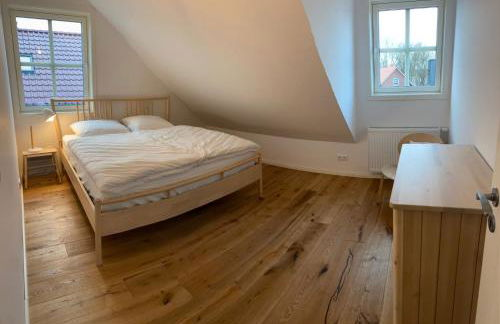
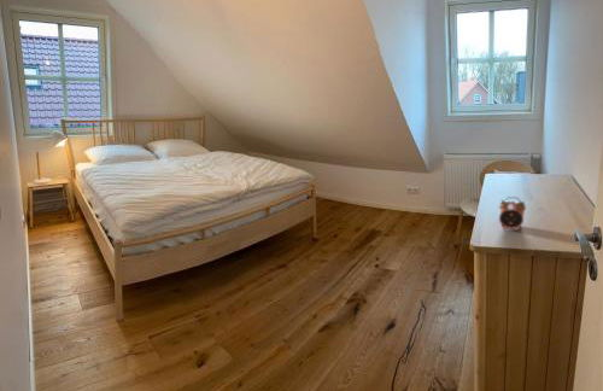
+ alarm clock (511, 211)
